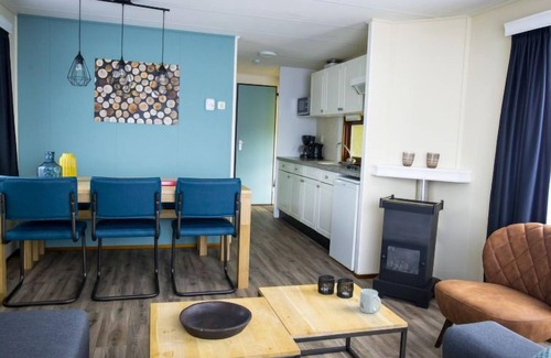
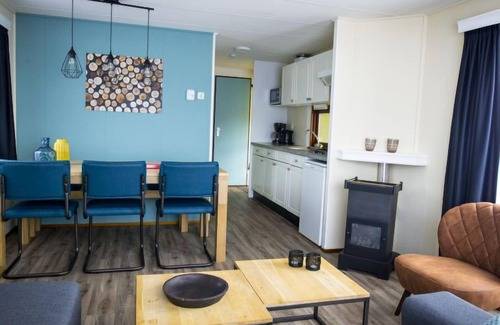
- mug (371, 302)
